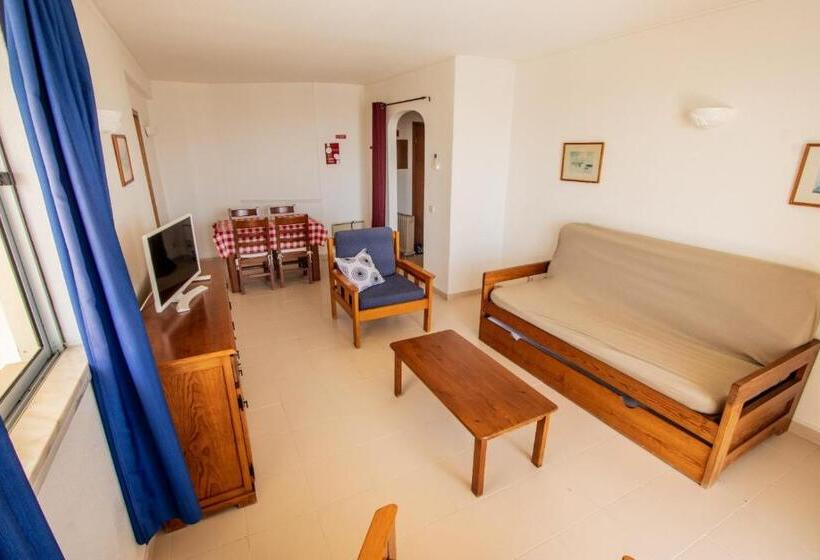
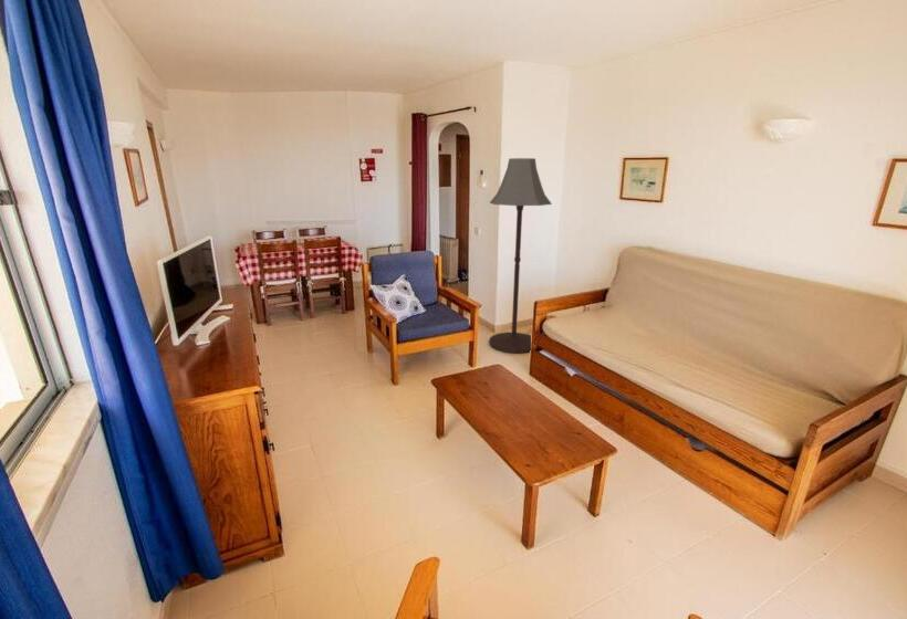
+ floor lamp (517, 256)
